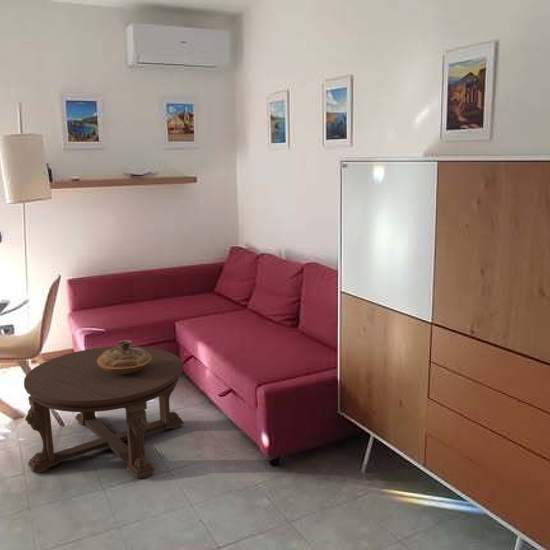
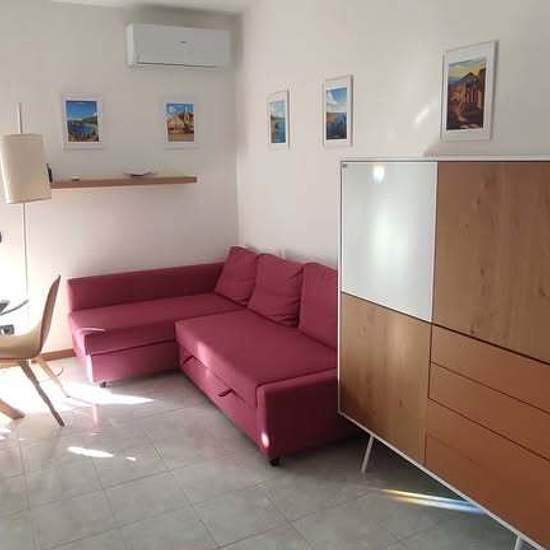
- coffee table (108, 408)
- decorative bowl (124, 356)
